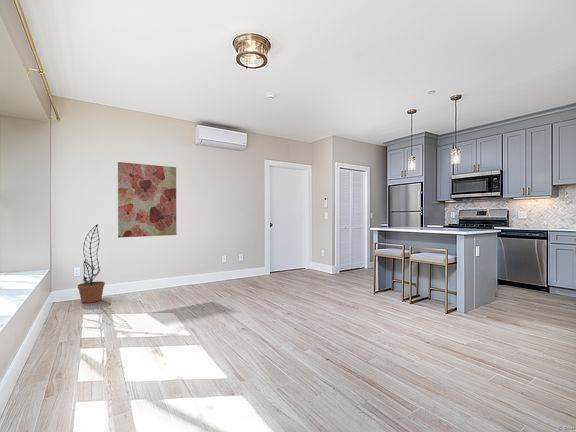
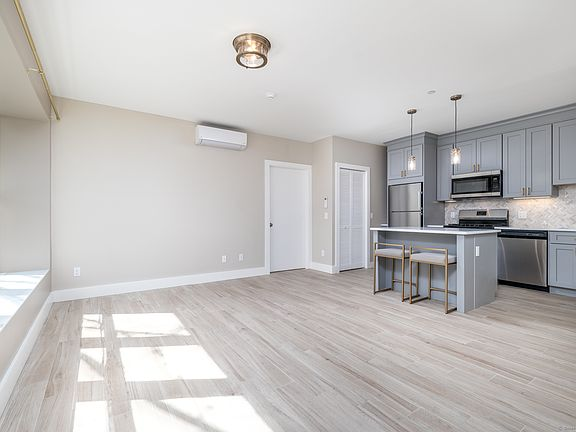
- wall art (148, 200)
- decorative plant (91, 262)
